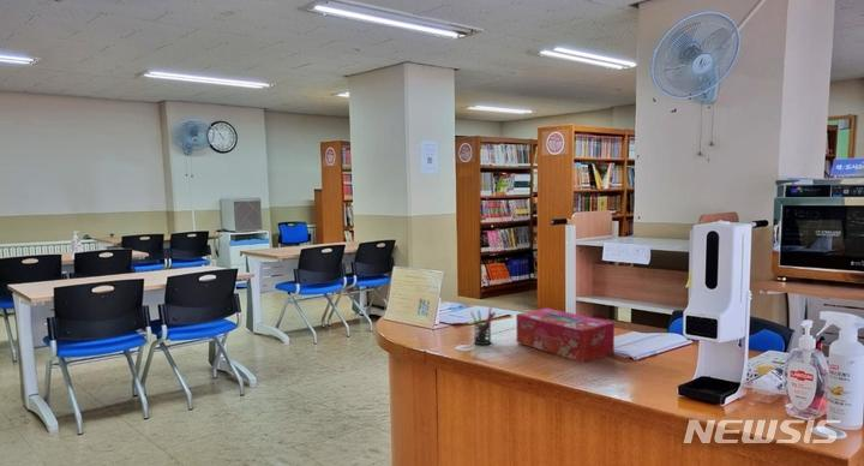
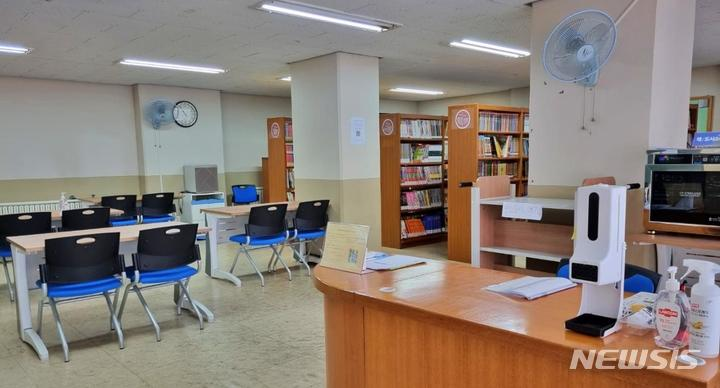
- tissue box (563, 333)
- pen holder (482, 324)
